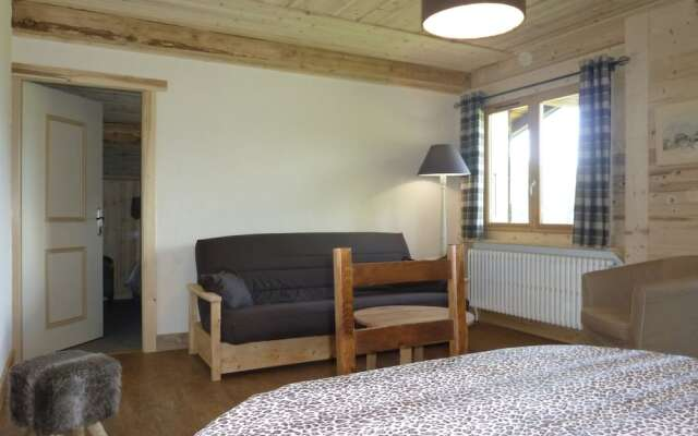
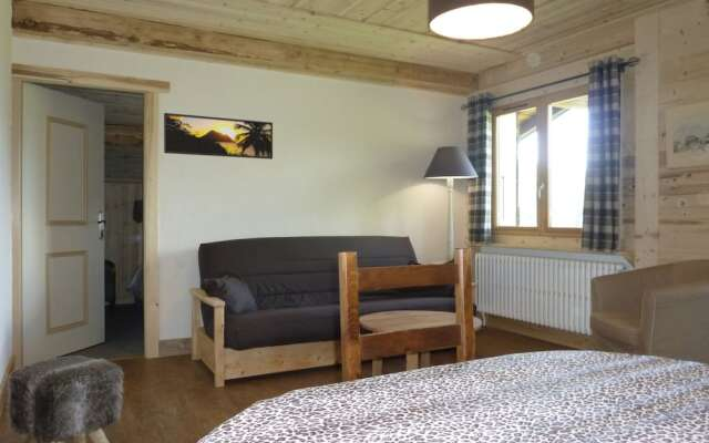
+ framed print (220, 136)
